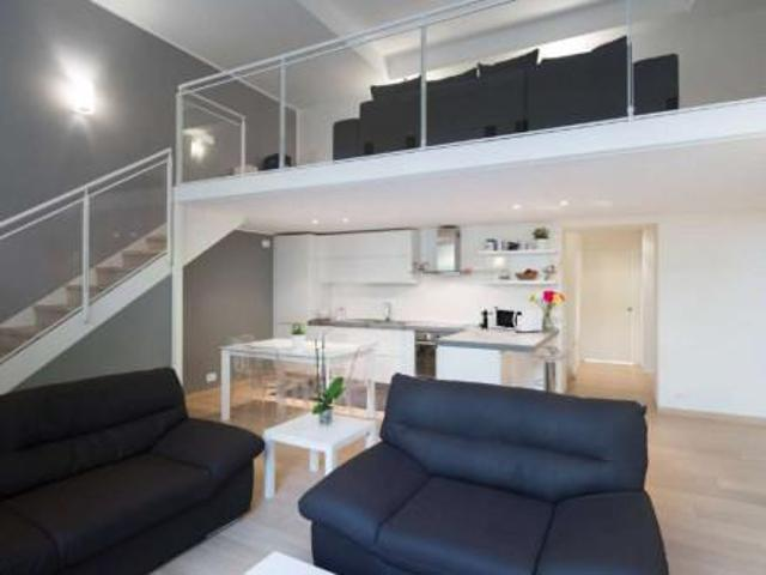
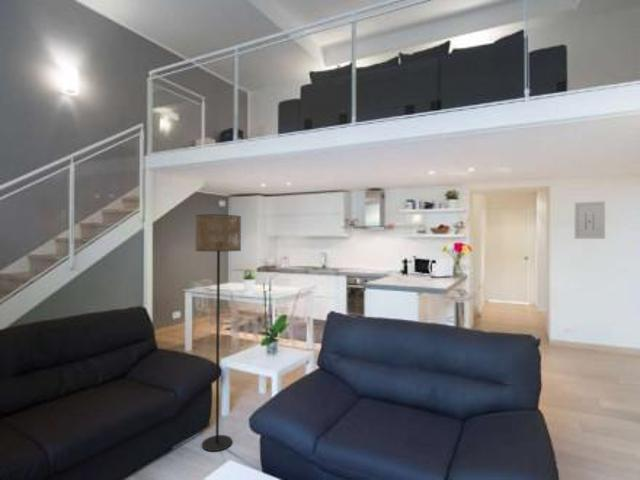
+ wall art (589, 220)
+ floor lamp (217, 329)
